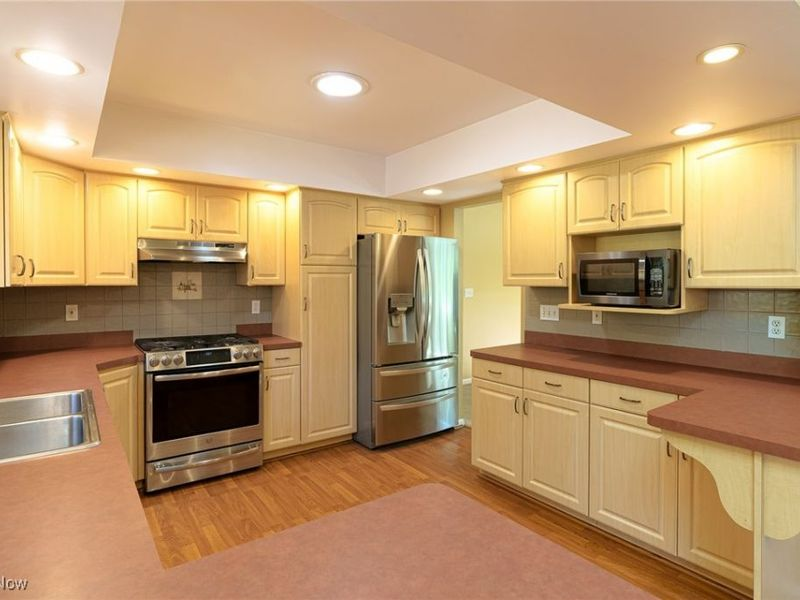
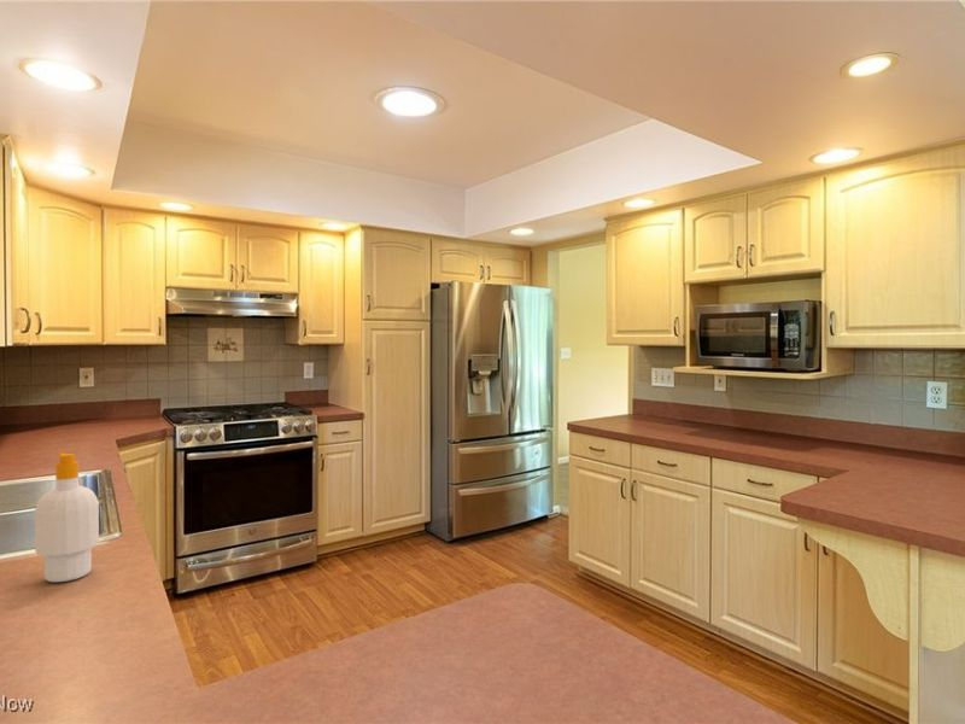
+ soap bottle (68, 515)
